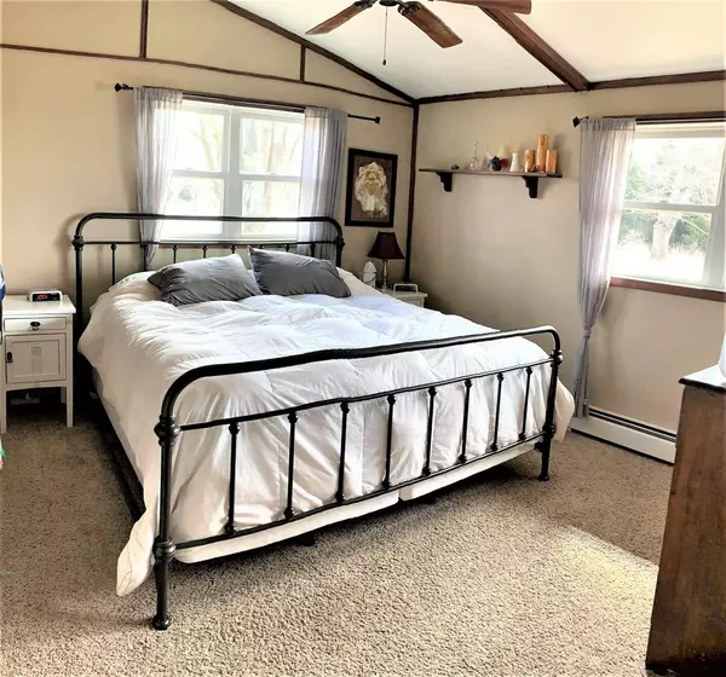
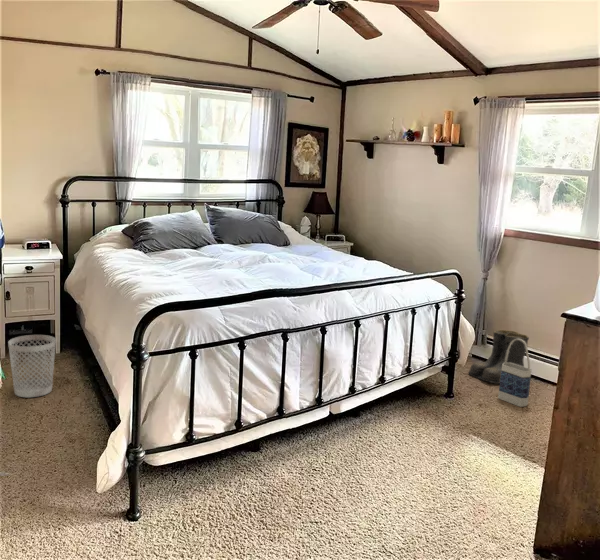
+ bag (516, 370)
+ wastebasket (32, 366)
+ boots (499, 355)
